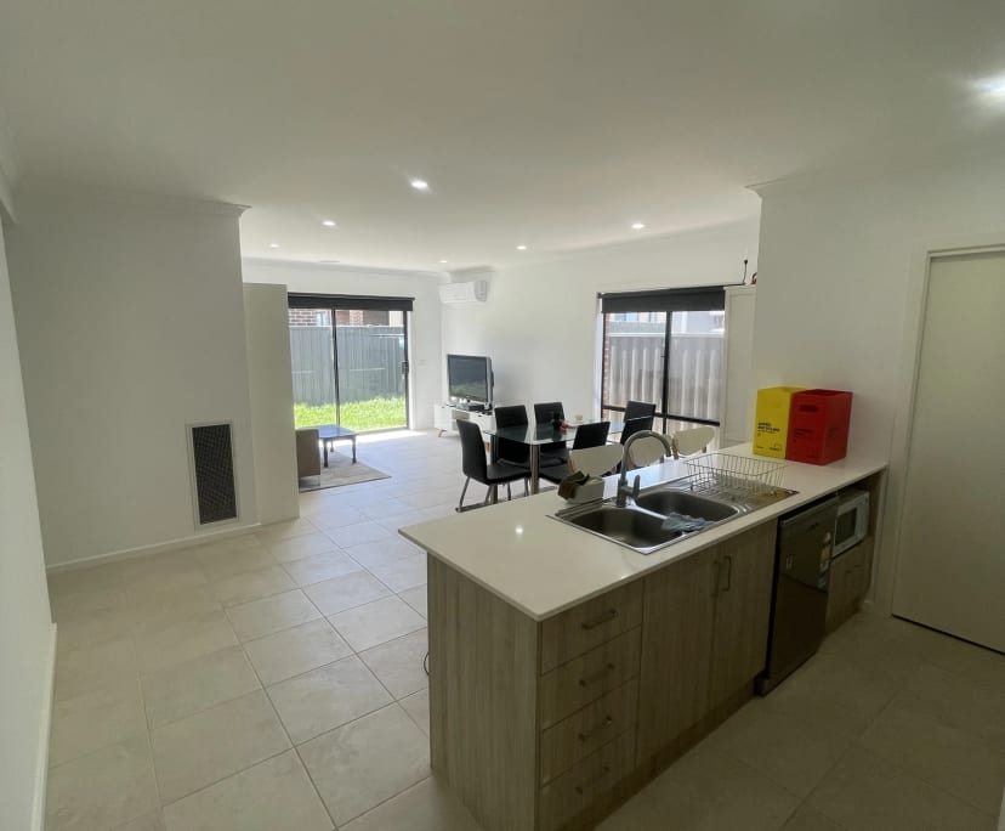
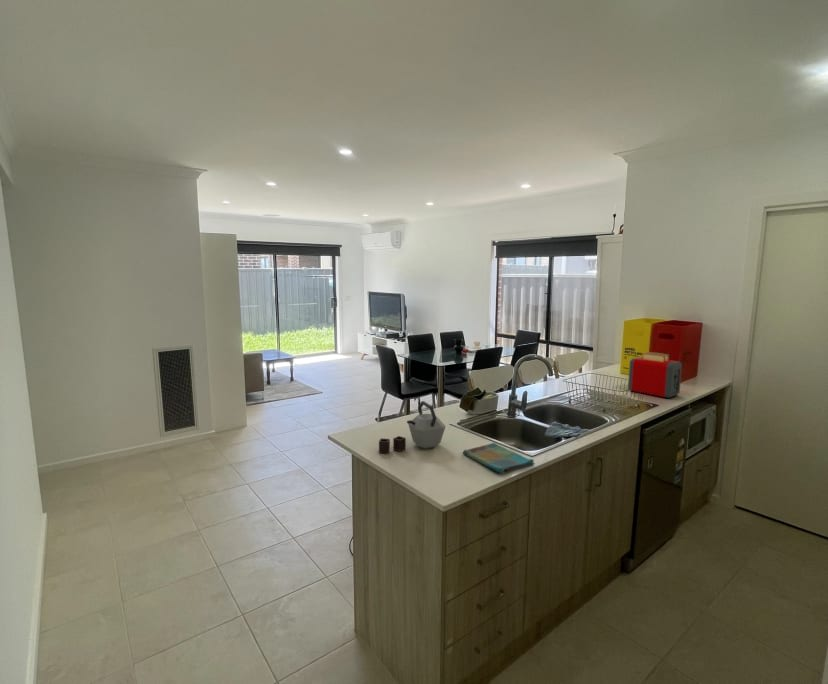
+ kettle (410, 426)
+ dish towel (497, 456)
+ toaster (655, 373)
